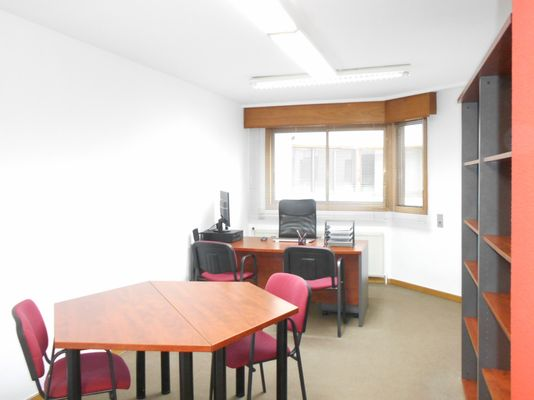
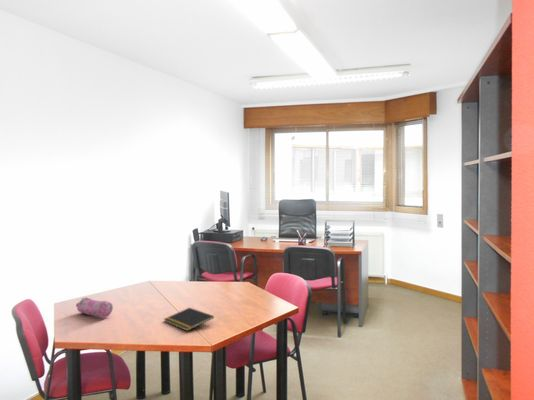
+ pencil case (94, 307)
+ notepad (188, 318)
